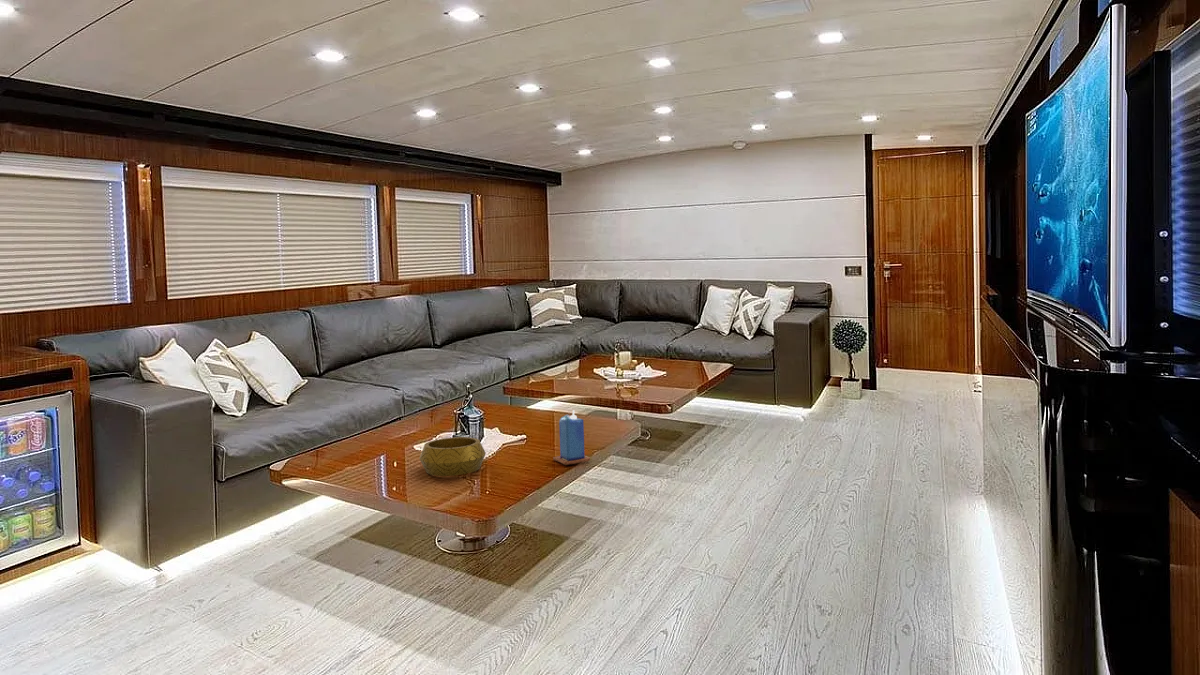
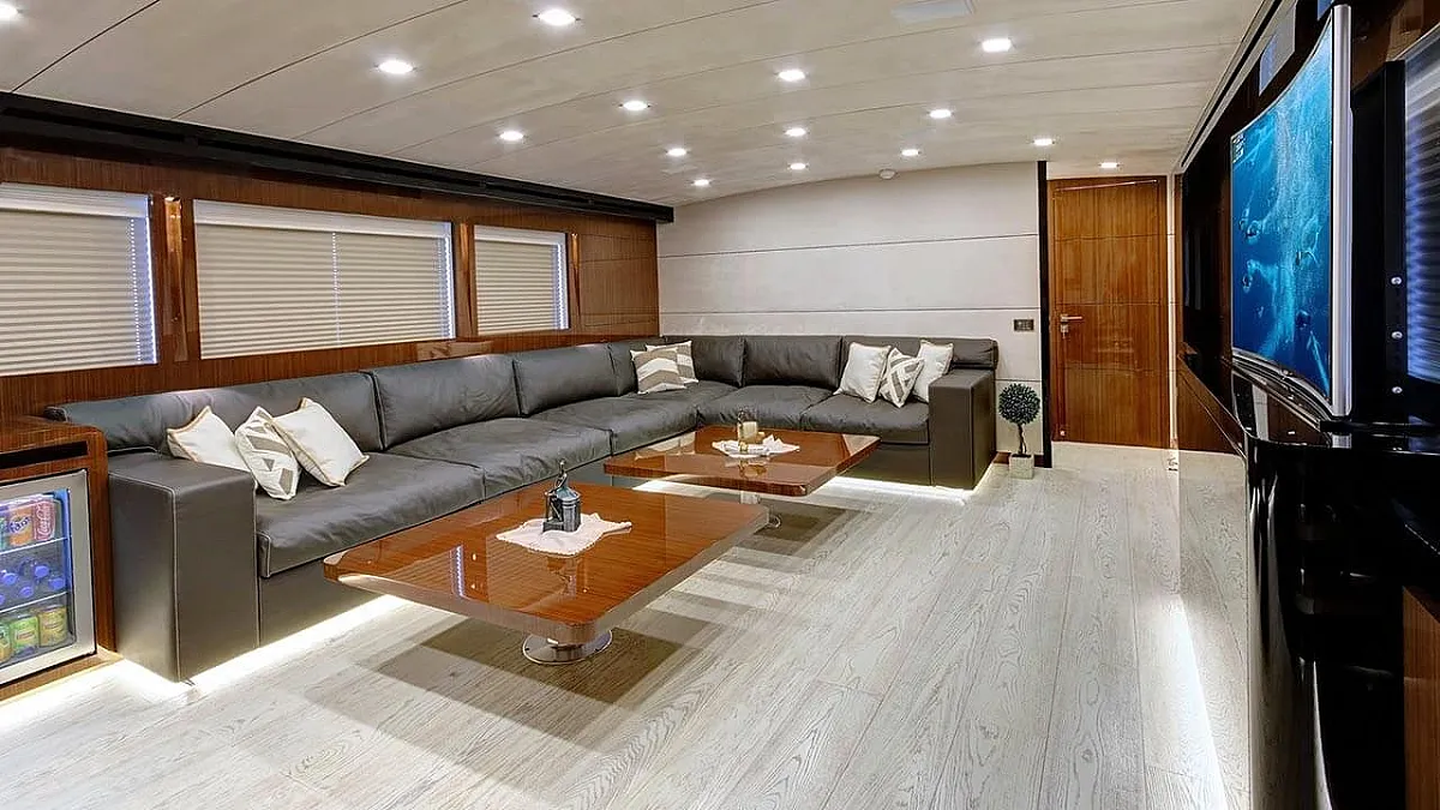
- candle (570, 435)
- decorative bowl (452, 455)
